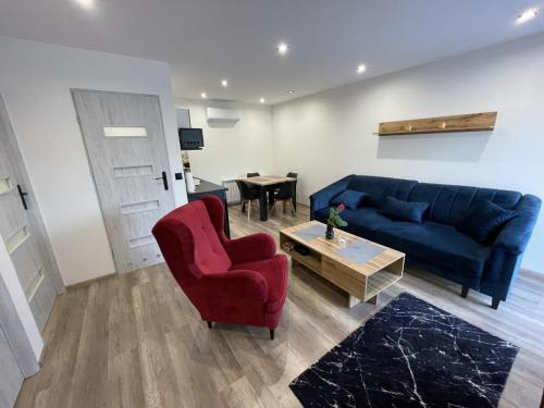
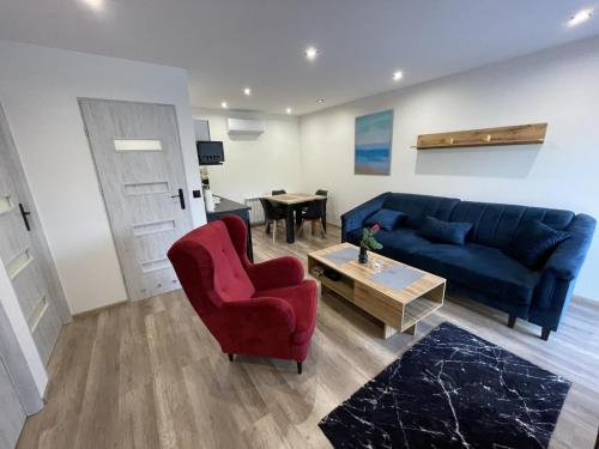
+ wall art (371, 145)
